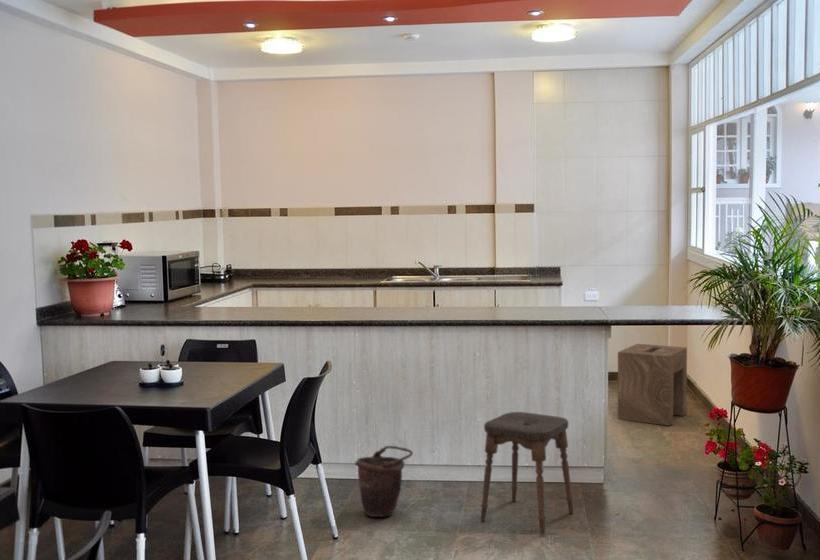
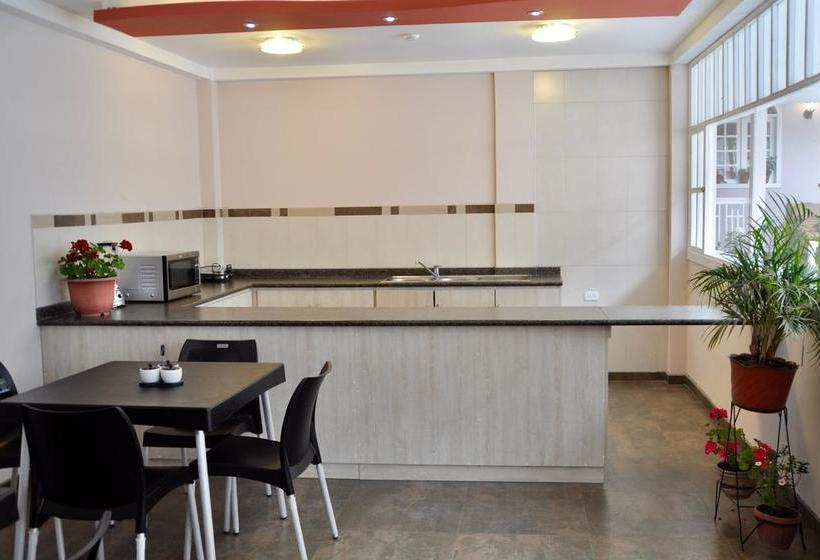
- bucket (384, 481)
- stool (652, 383)
- stool (535, 470)
